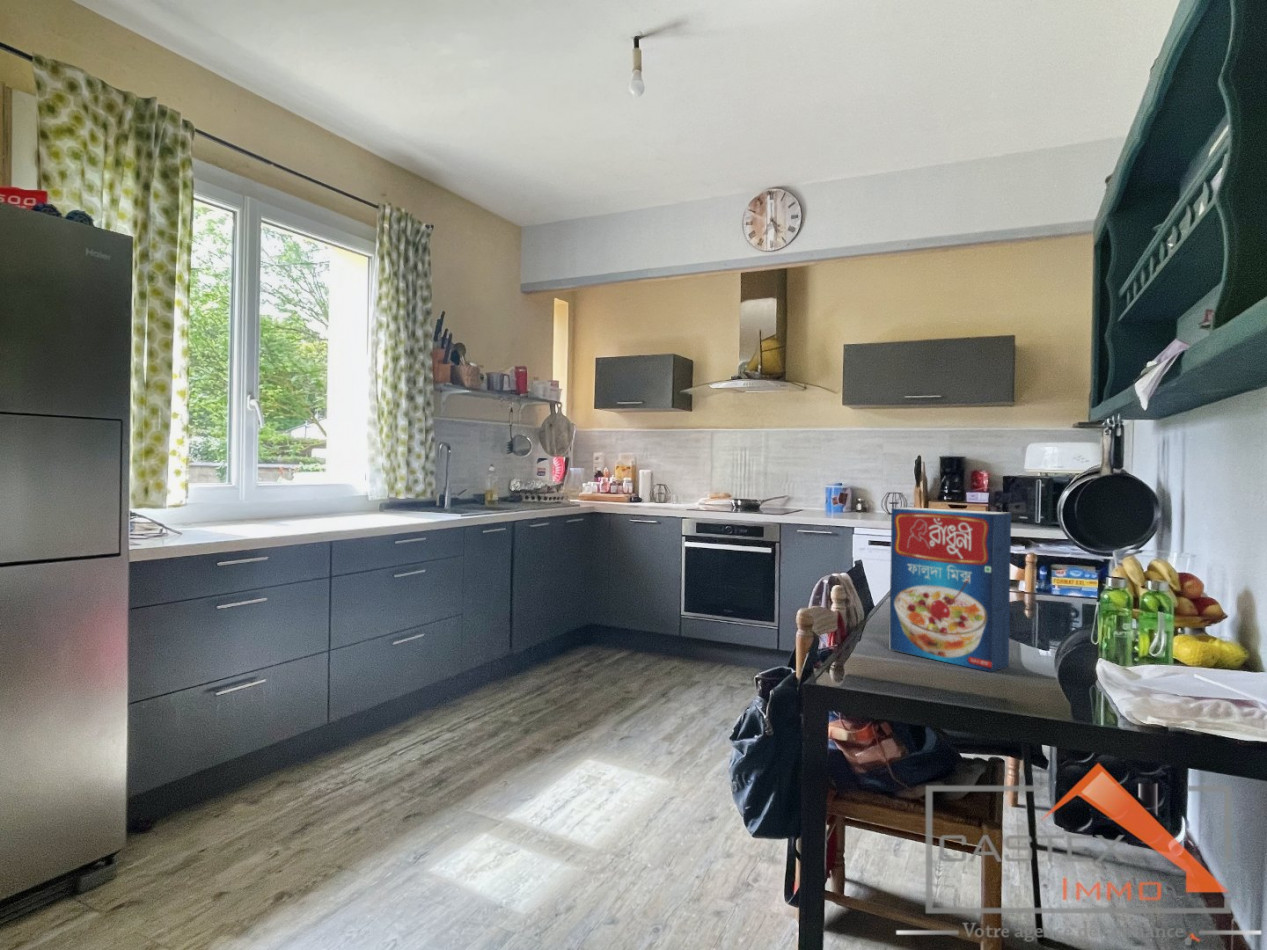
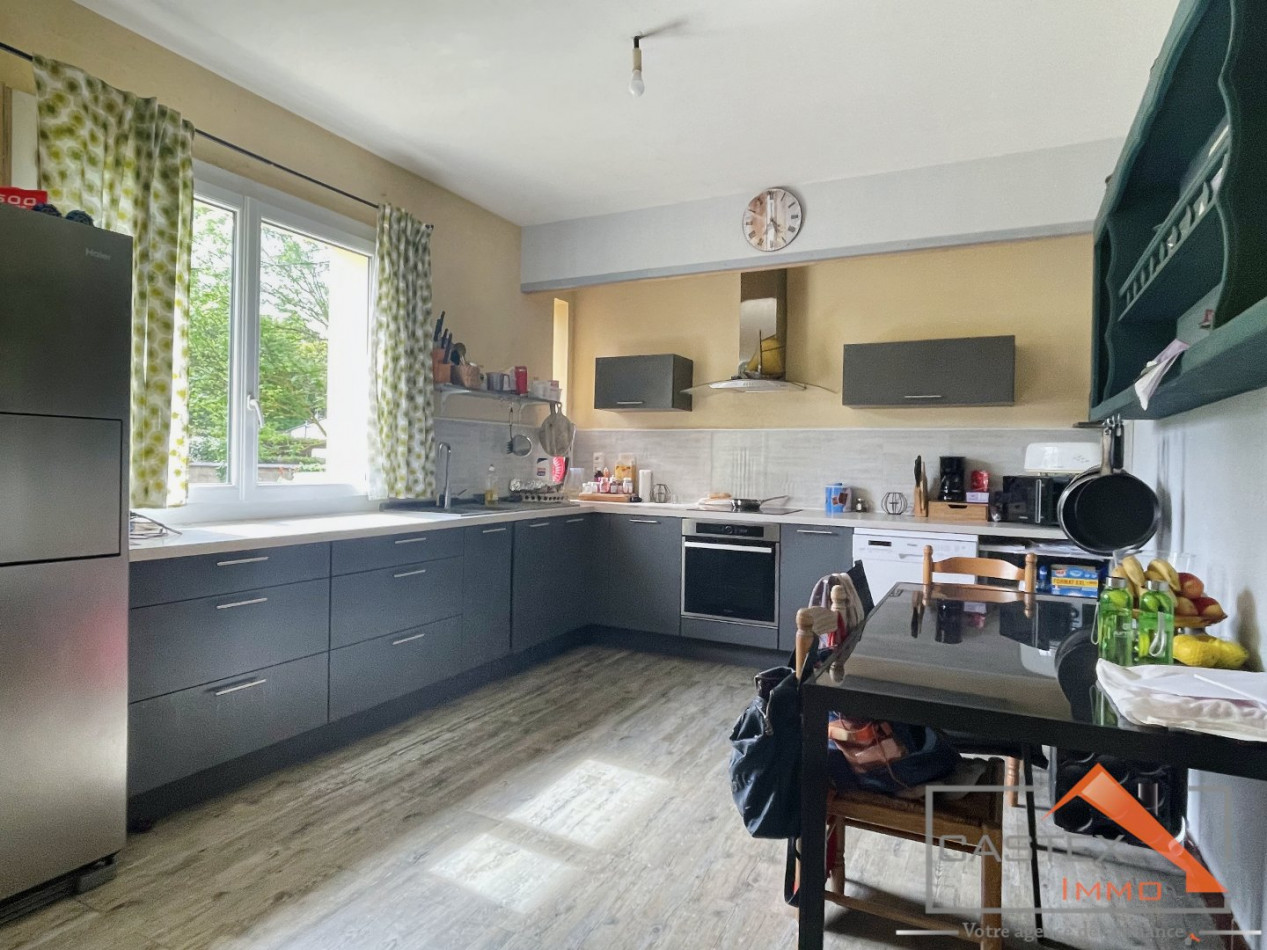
- cereal box (947, 583)
